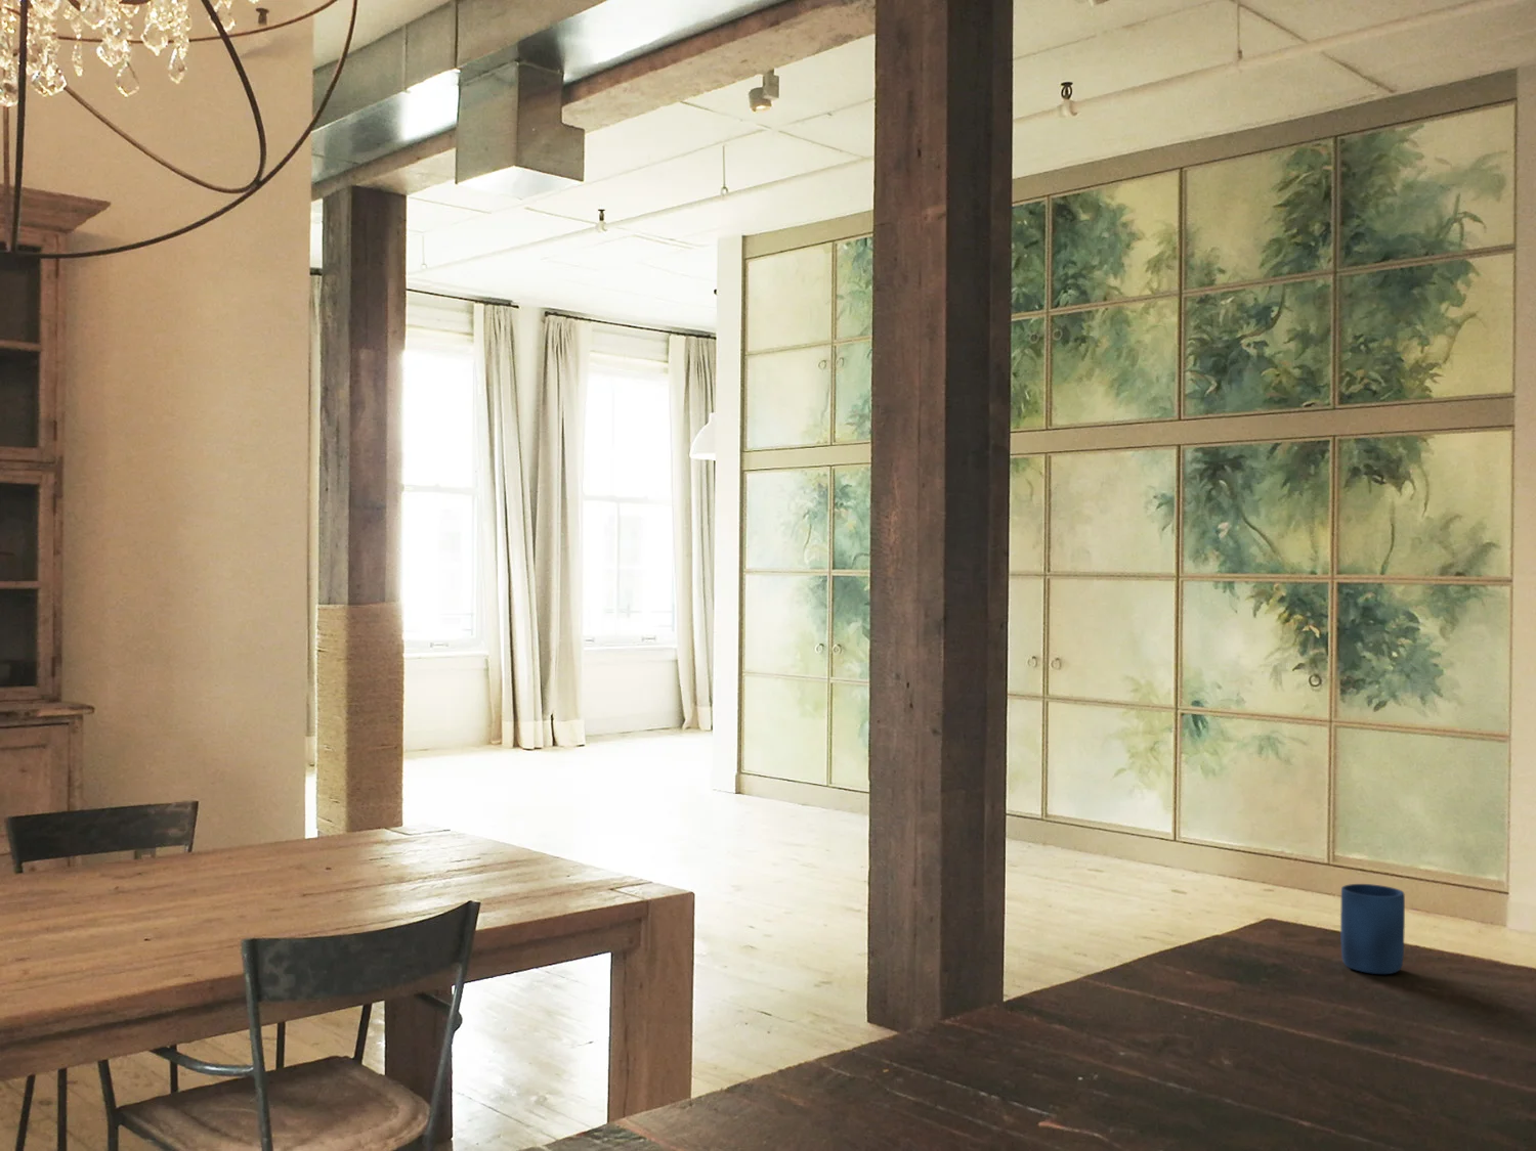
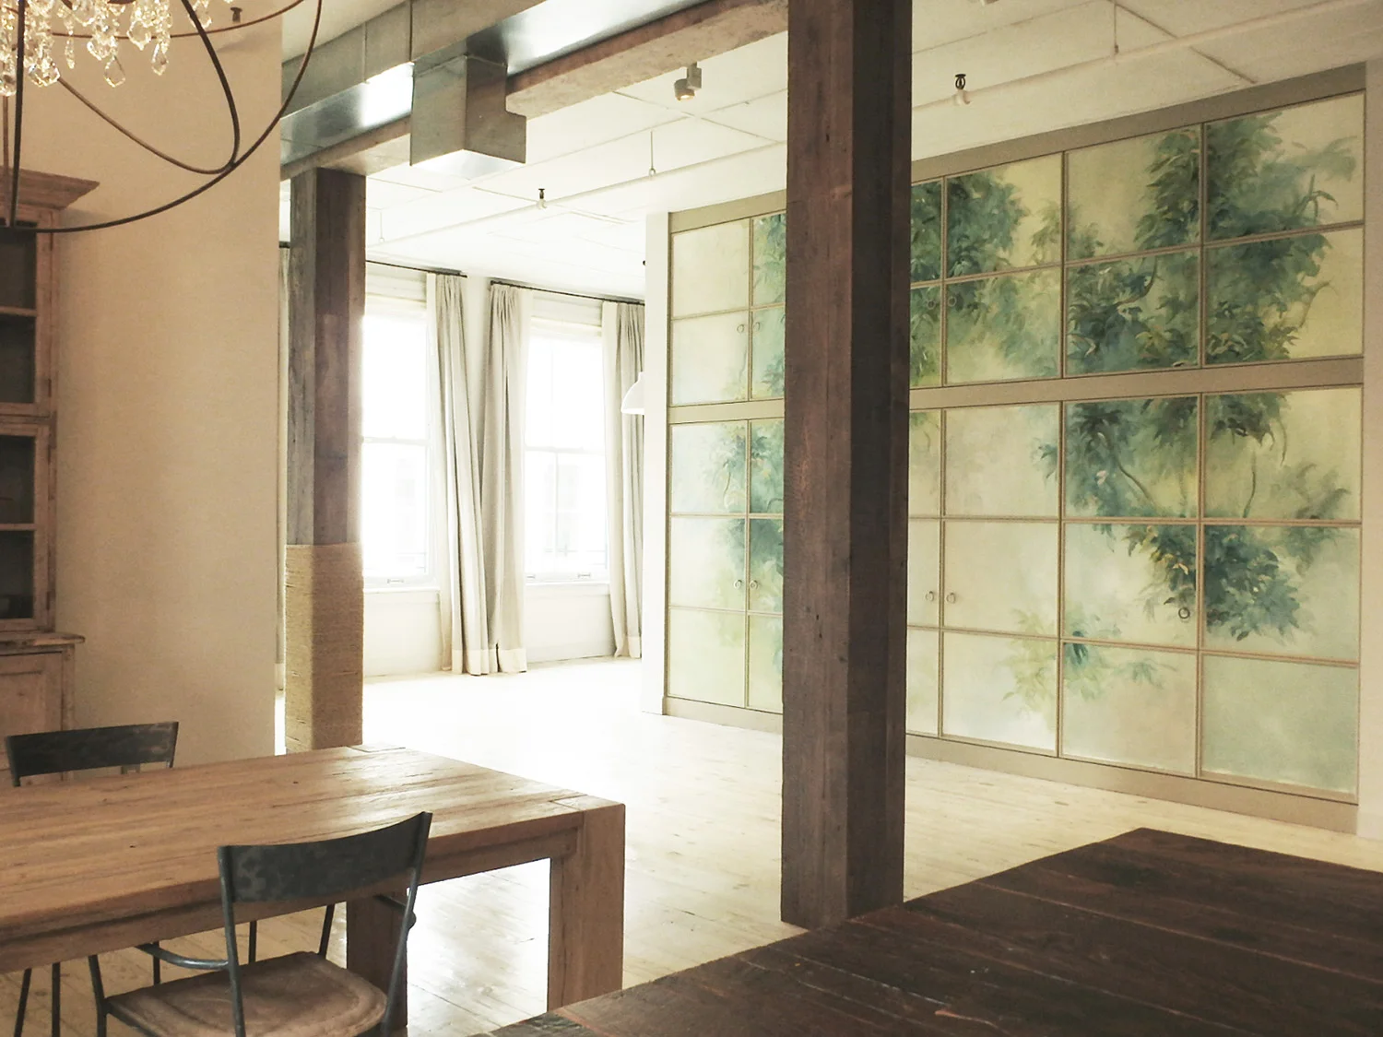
- mug (1378, 927)
